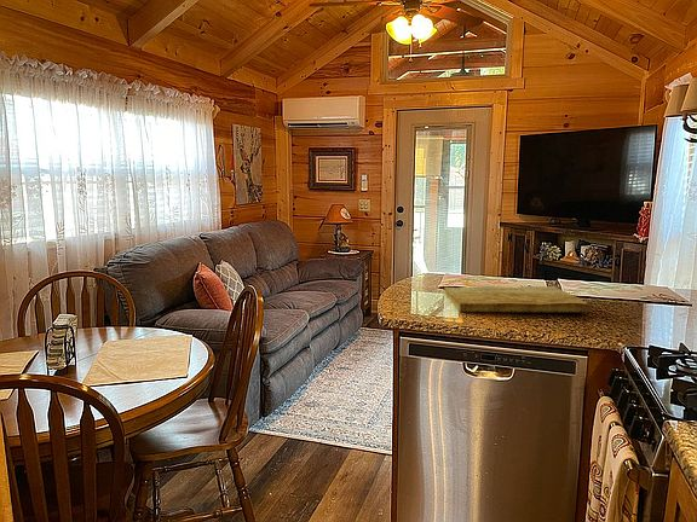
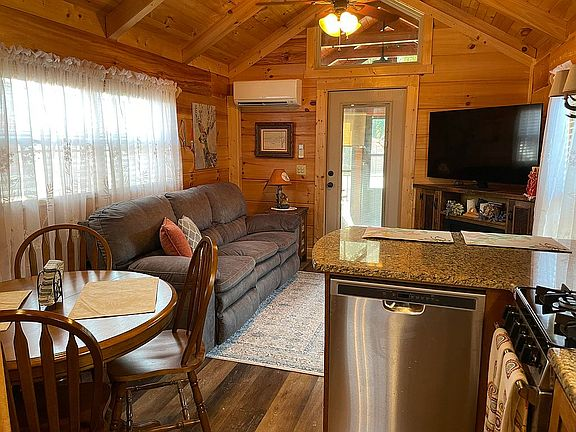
- cutting board (511, 297)
